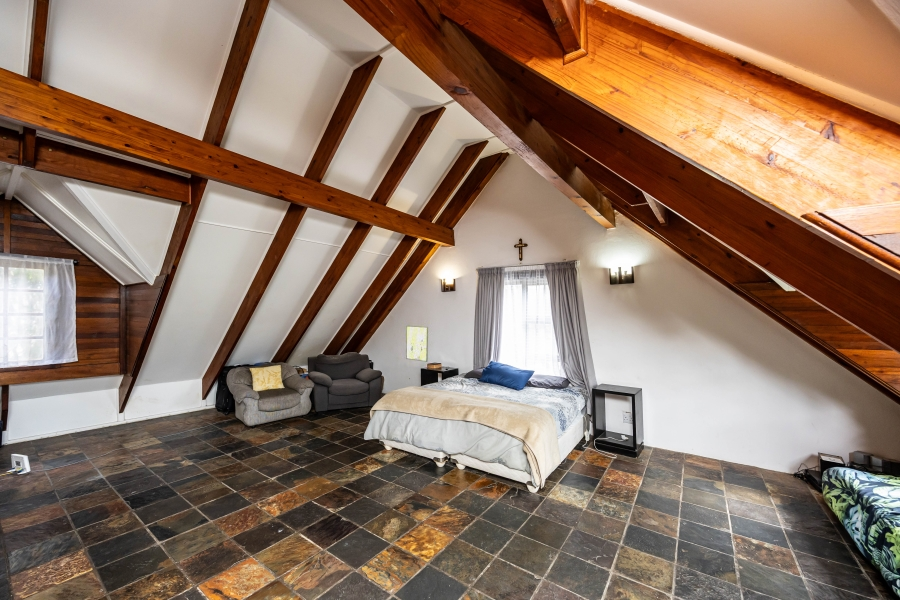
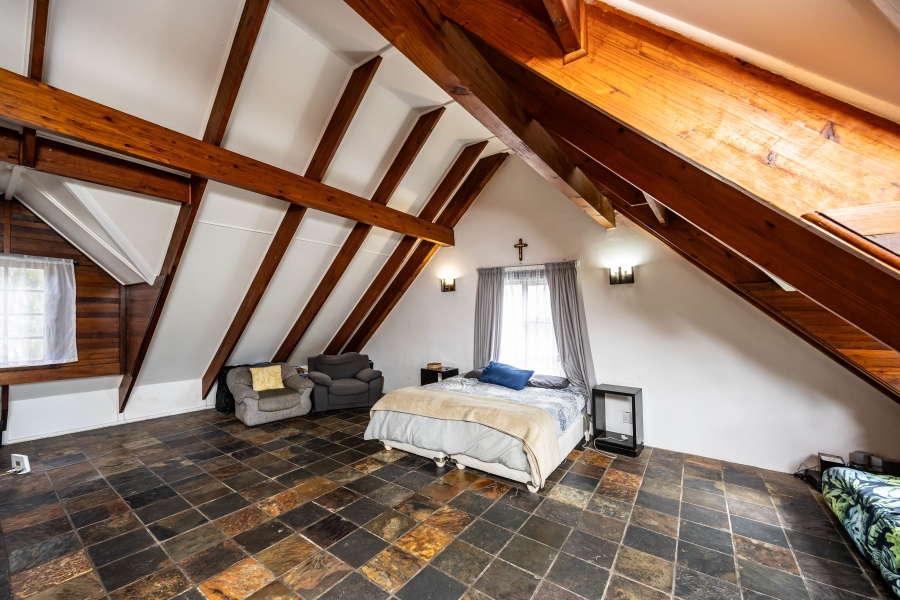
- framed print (416, 343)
